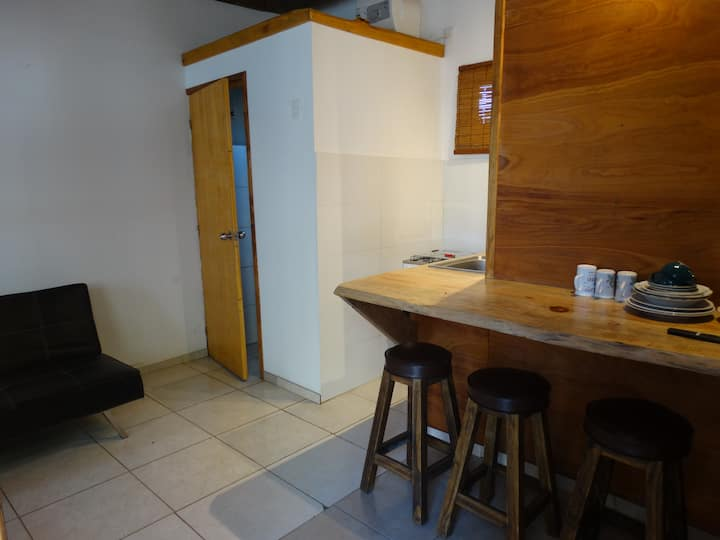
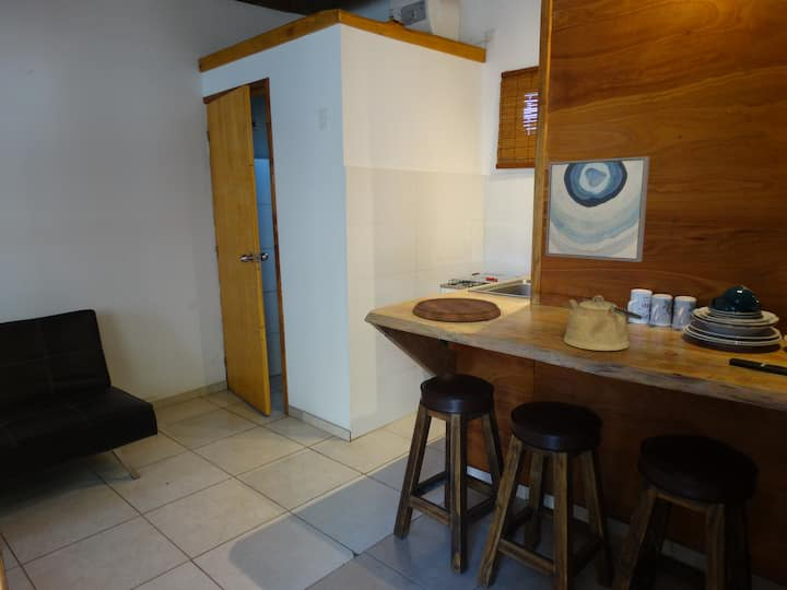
+ kettle (592, 317)
+ cutting board (456, 308)
+ wall art (594, 210)
